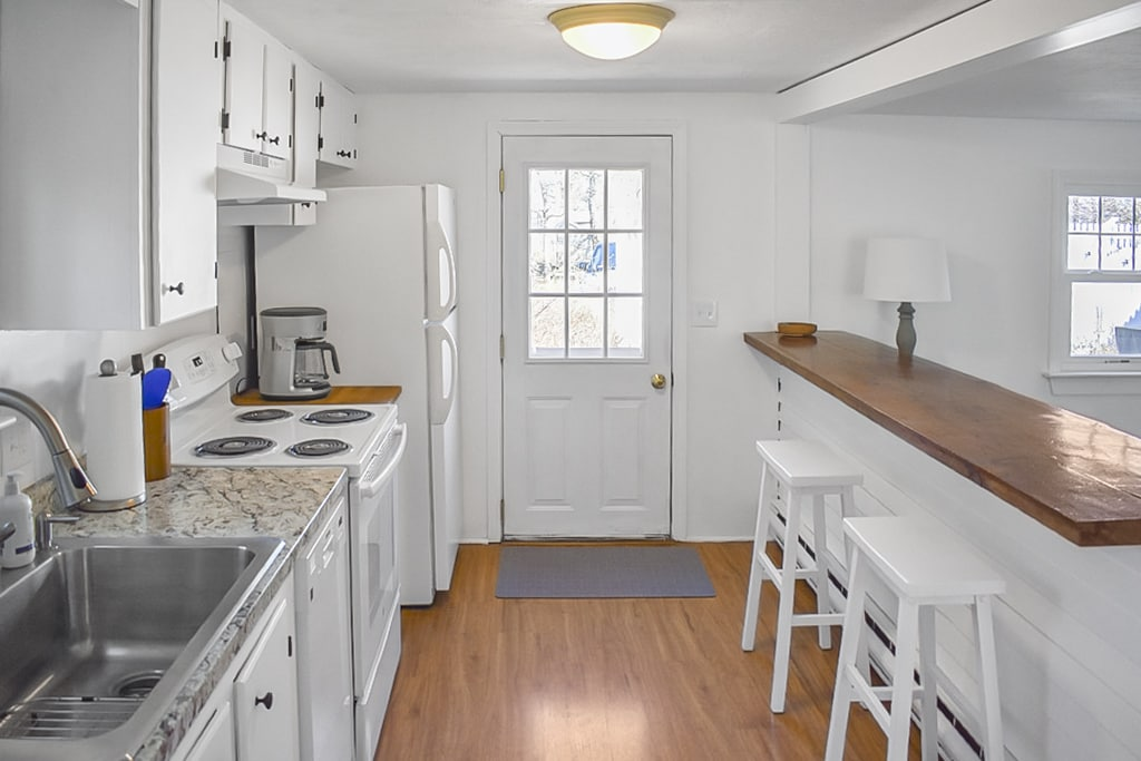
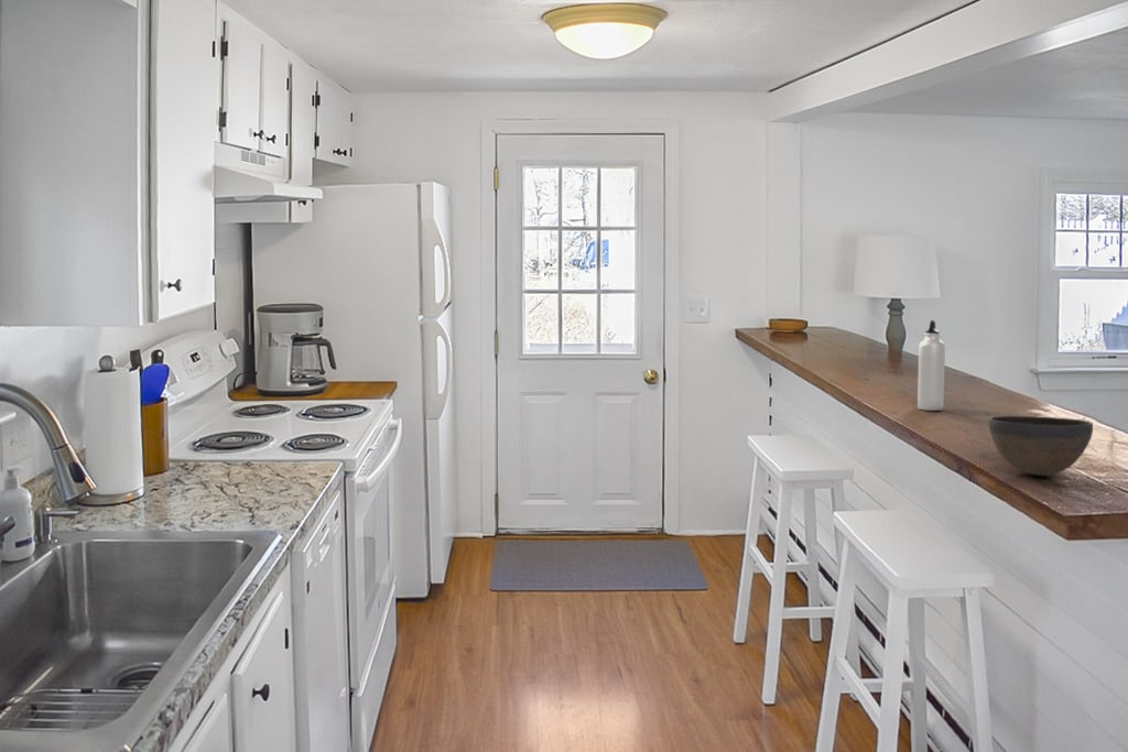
+ bowl (1039, 447)
+ water bottle (931, 364)
